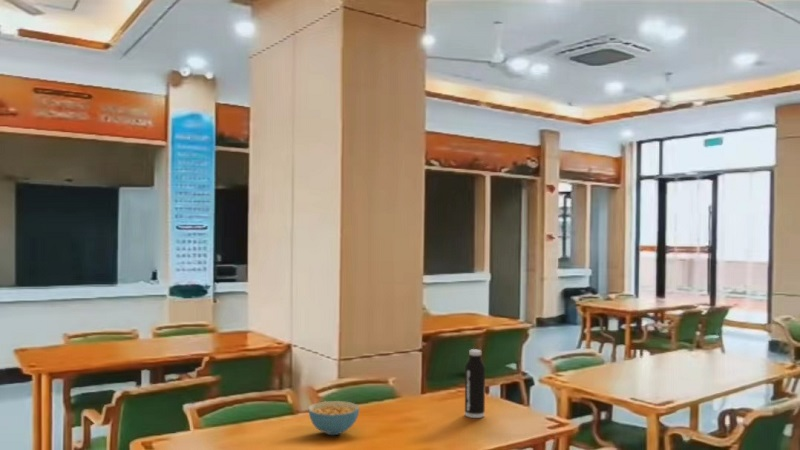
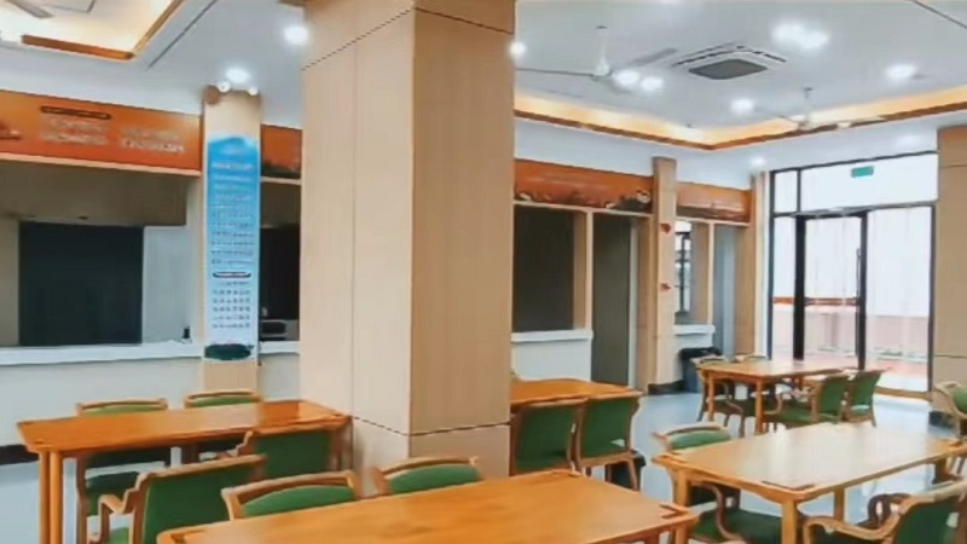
- water bottle (474, 382)
- cereal bowl (333, 420)
